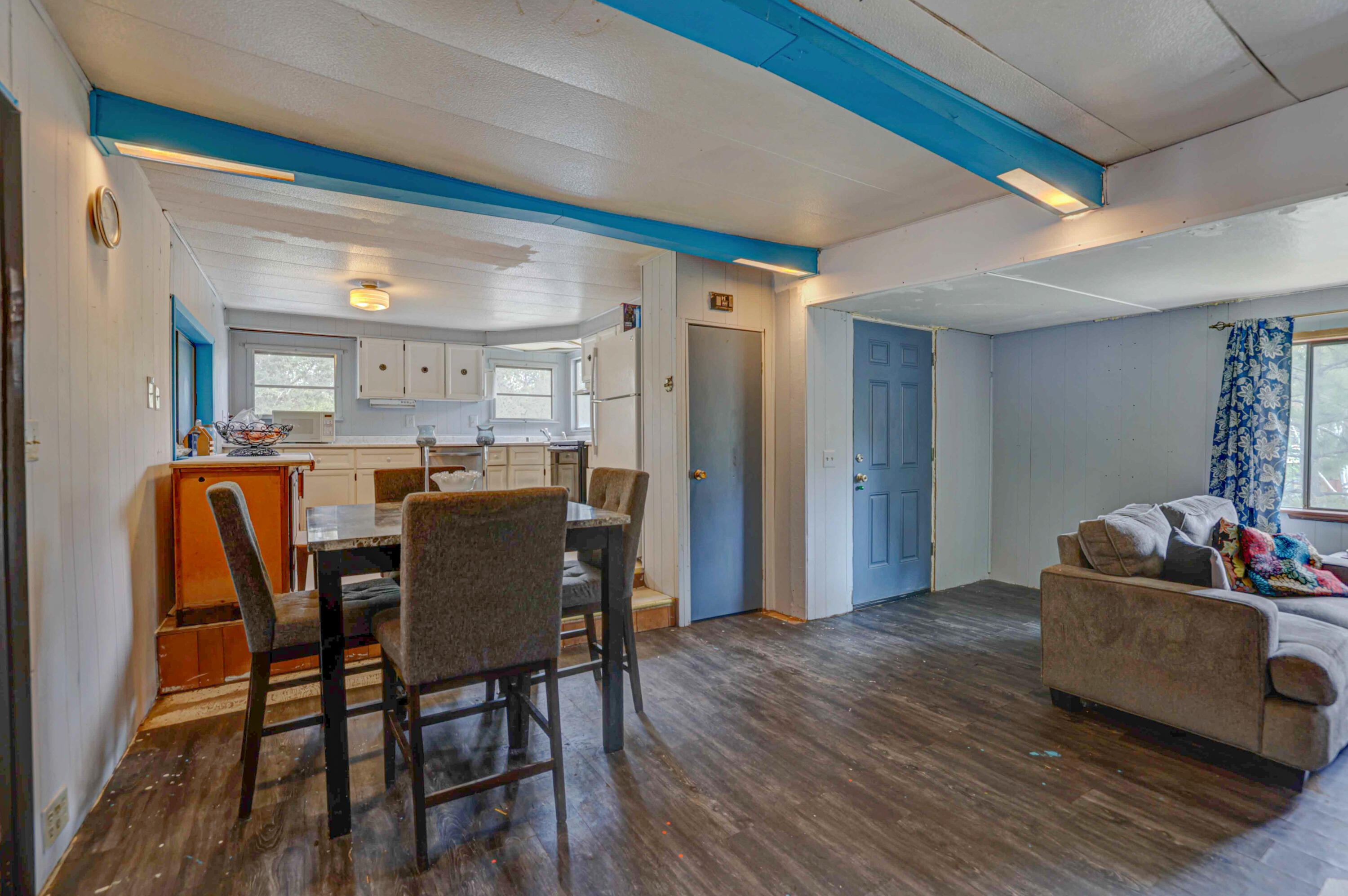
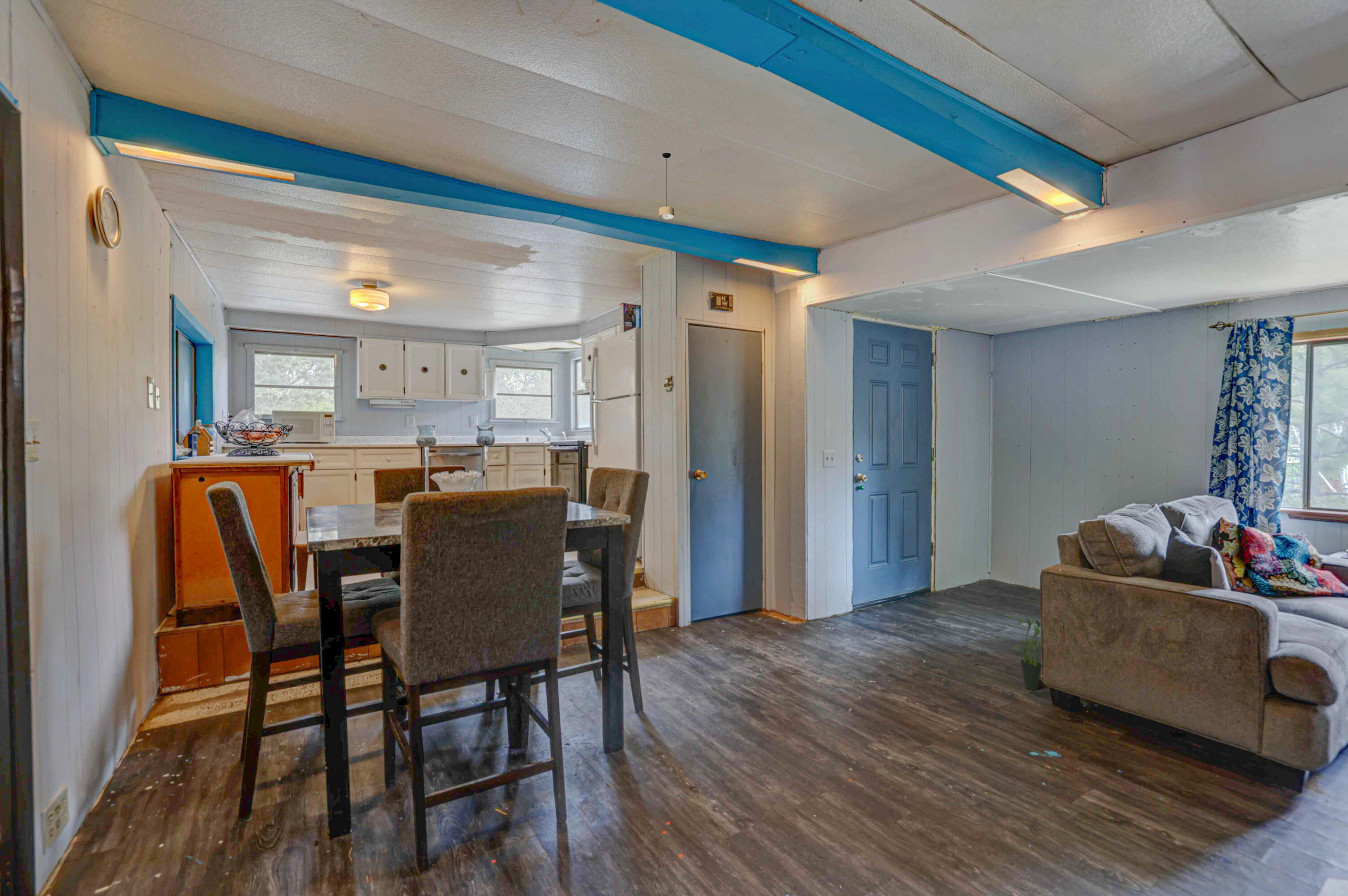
+ potted plant (1031, 652)
+ pendant light (666, 186)
